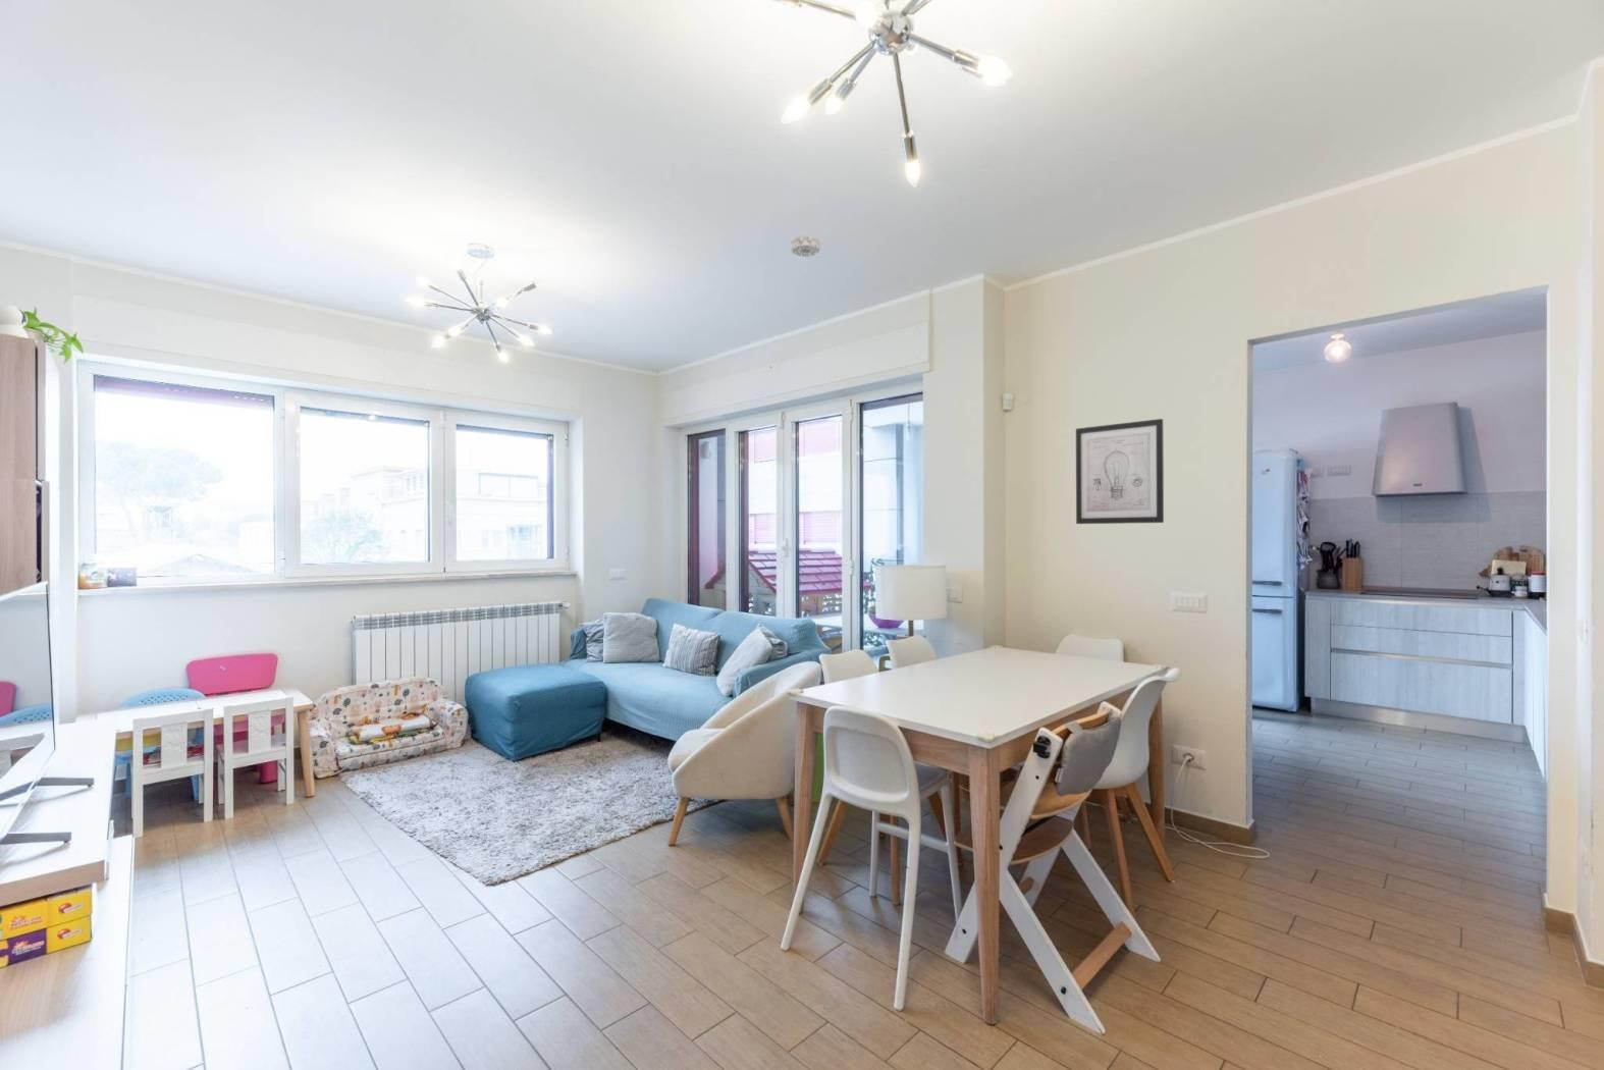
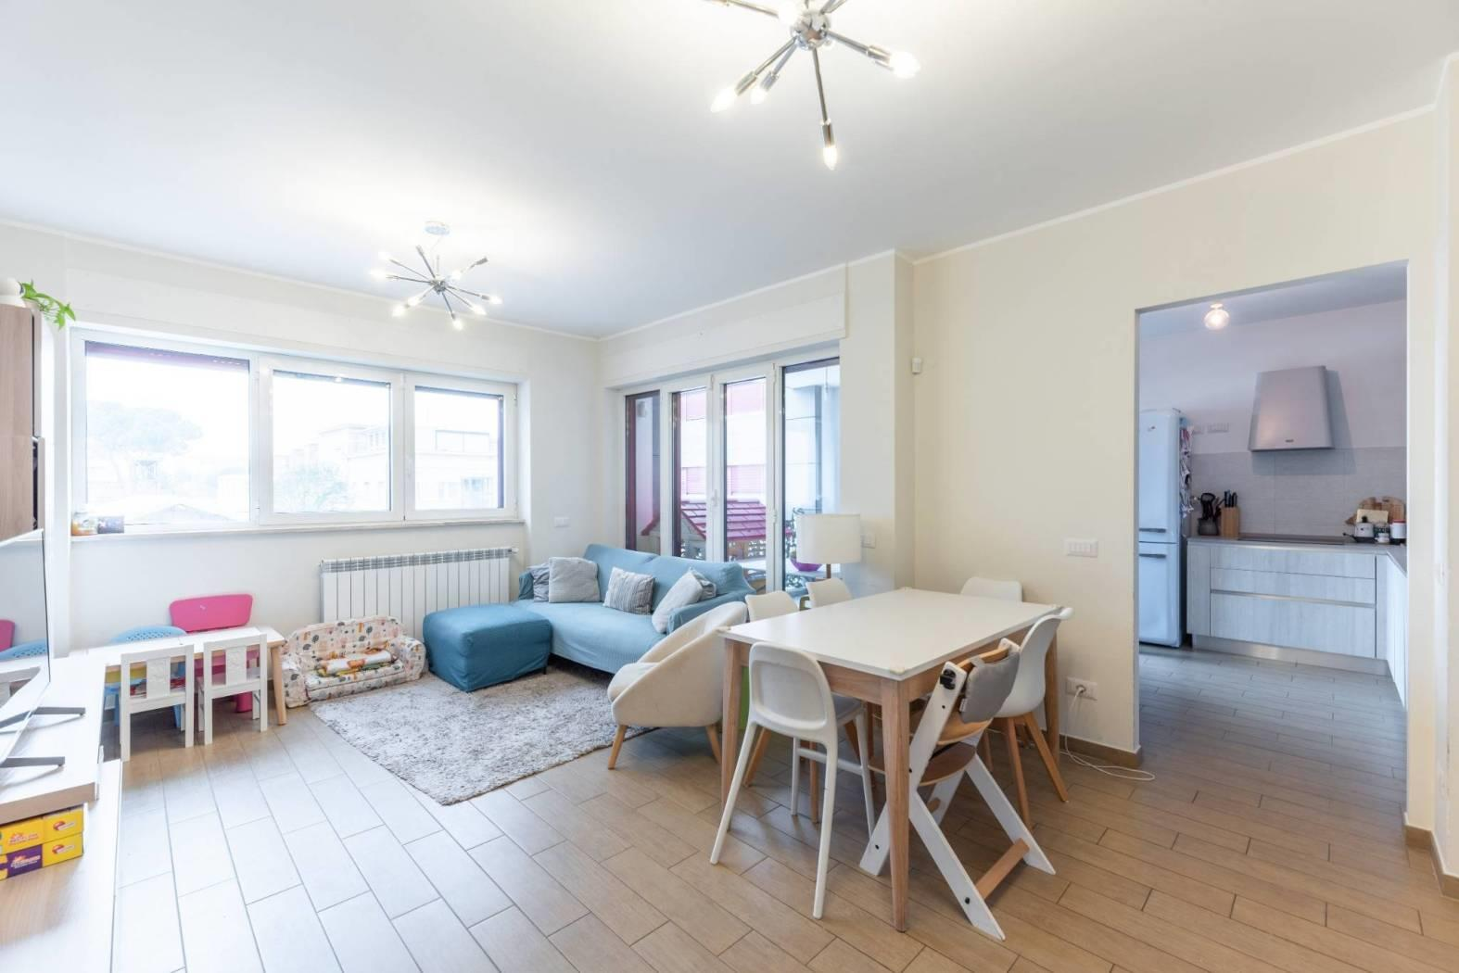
- smoke detector (805, 245)
- wall art (1117, 473)
